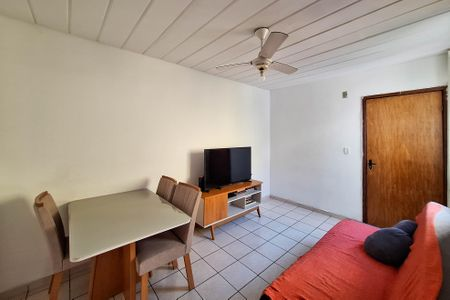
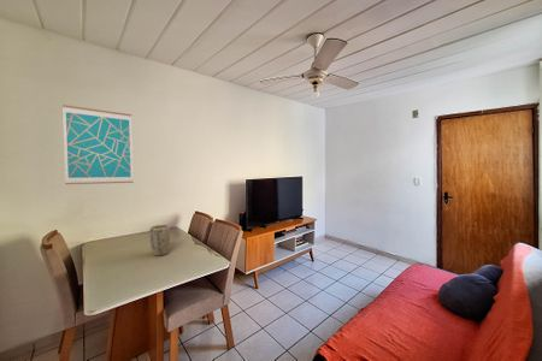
+ wall art (100, 147)
+ plant pot (160, 239)
